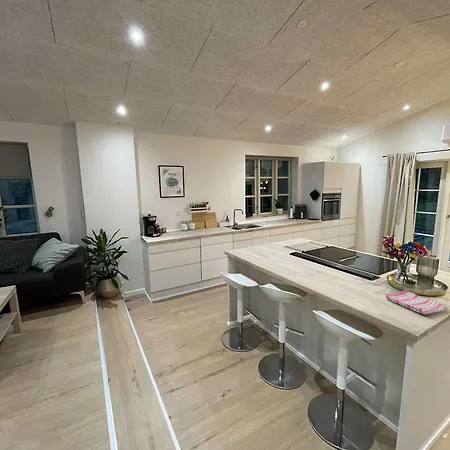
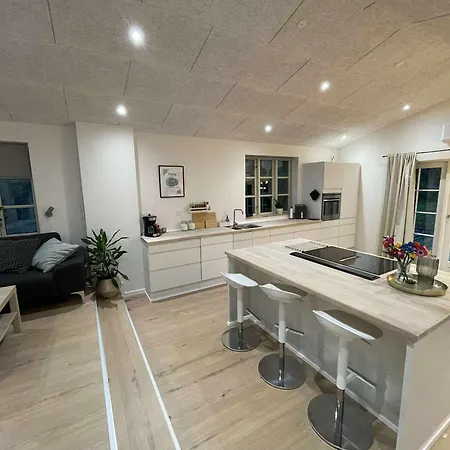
- dish towel (414, 301)
